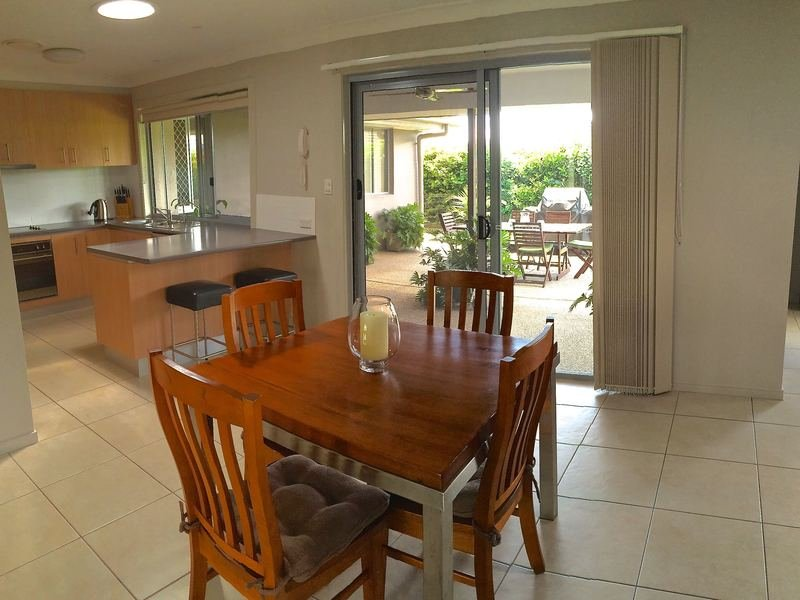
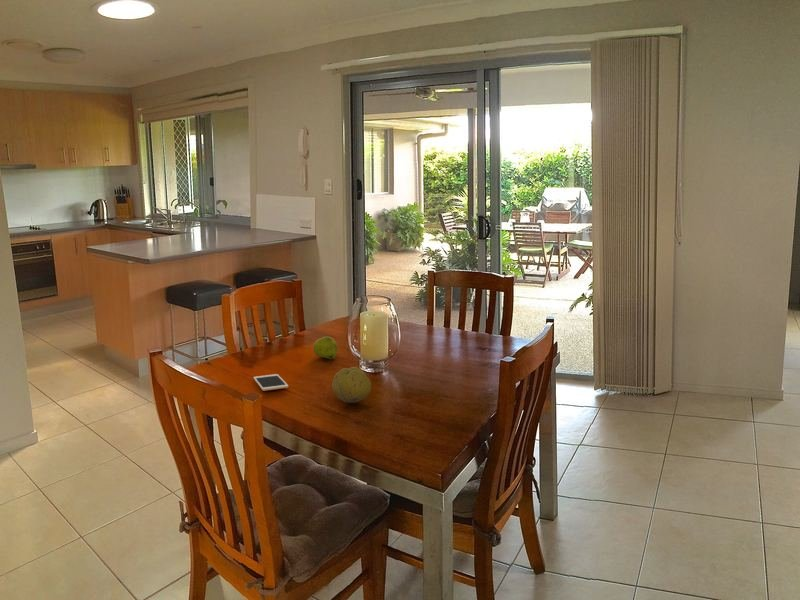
+ fruit (351, 385)
+ cell phone (270, 382)
+ fruit (326, 347)
